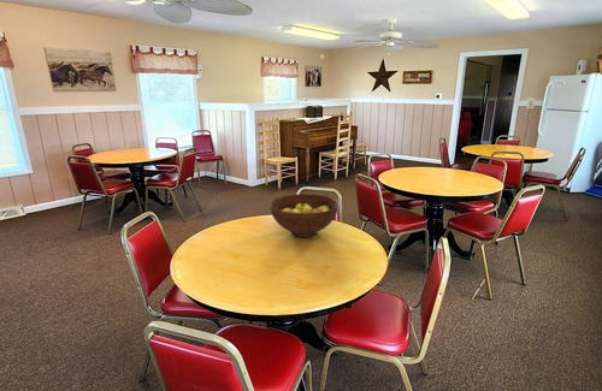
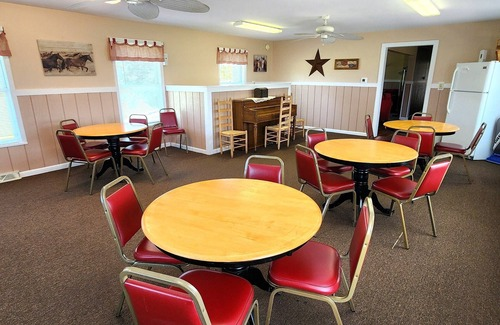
- fruit bowl (303, 218)
